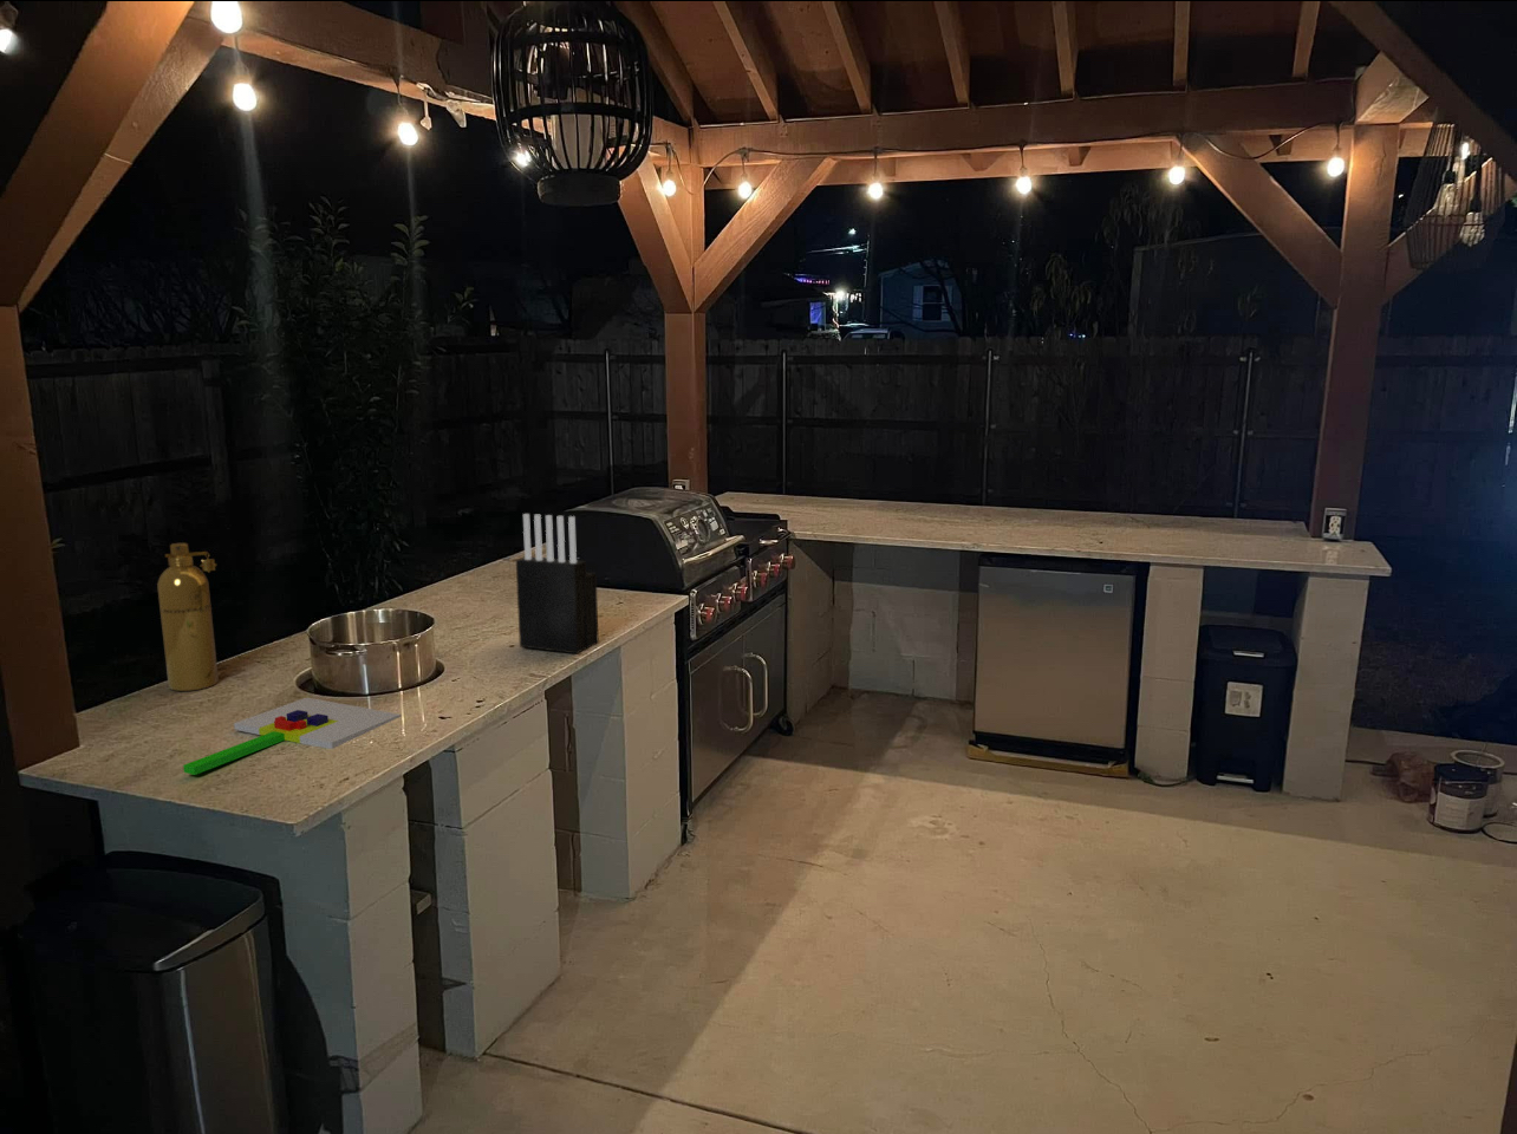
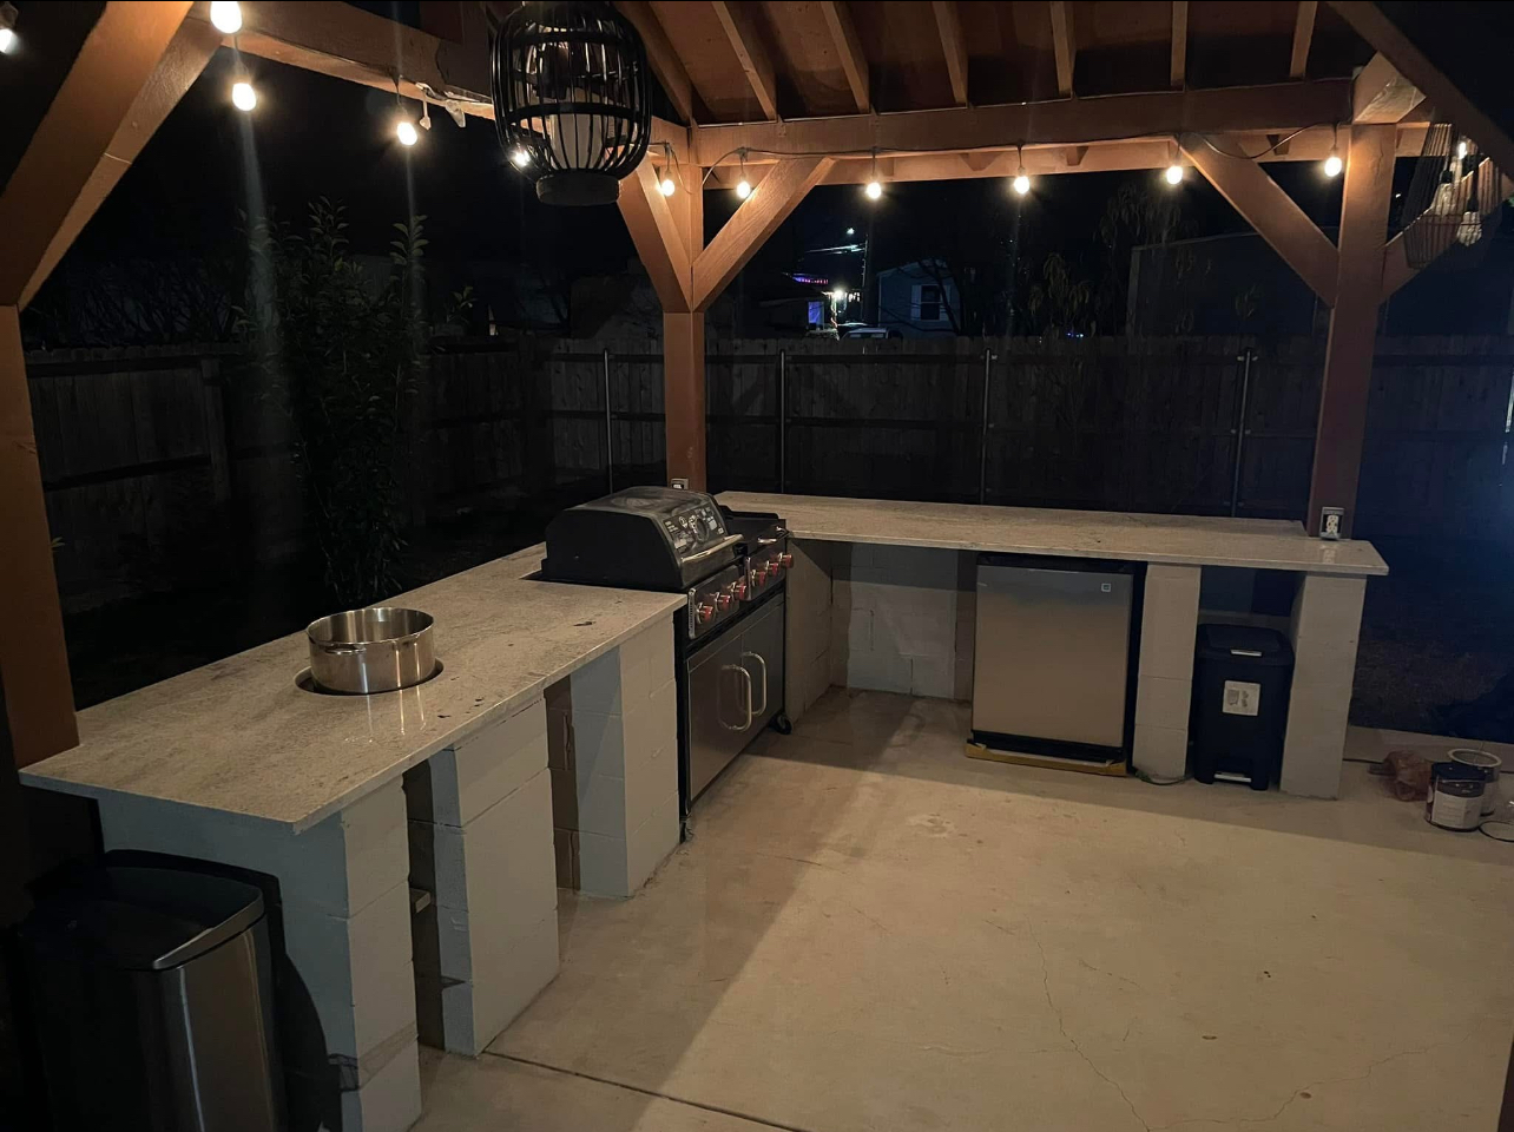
- knife block (559, 579)
- chopping board (278, 734)
- spray bottle (192, 615)
